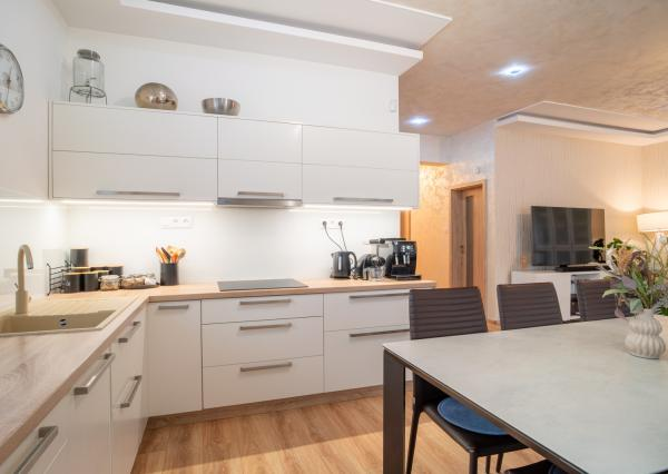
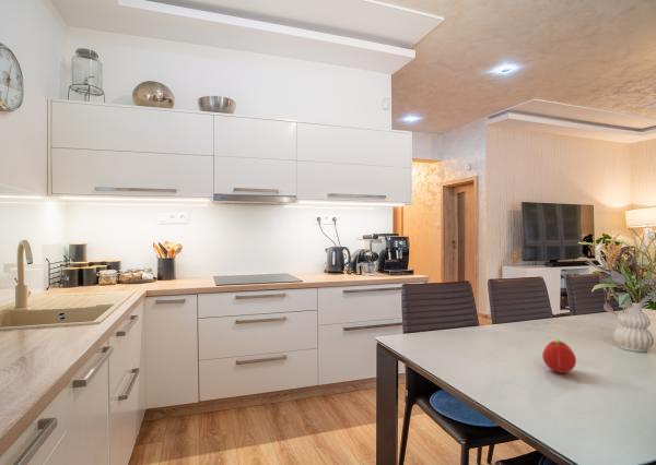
+ fruit (559, 354)
